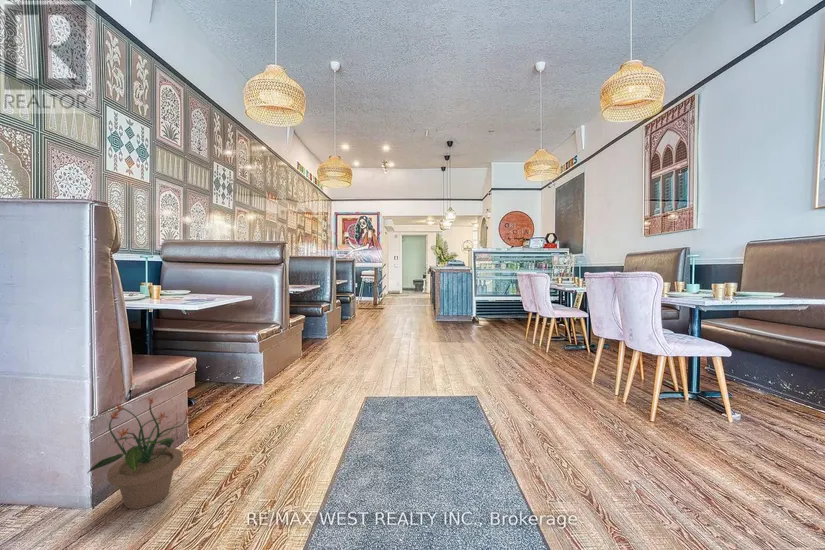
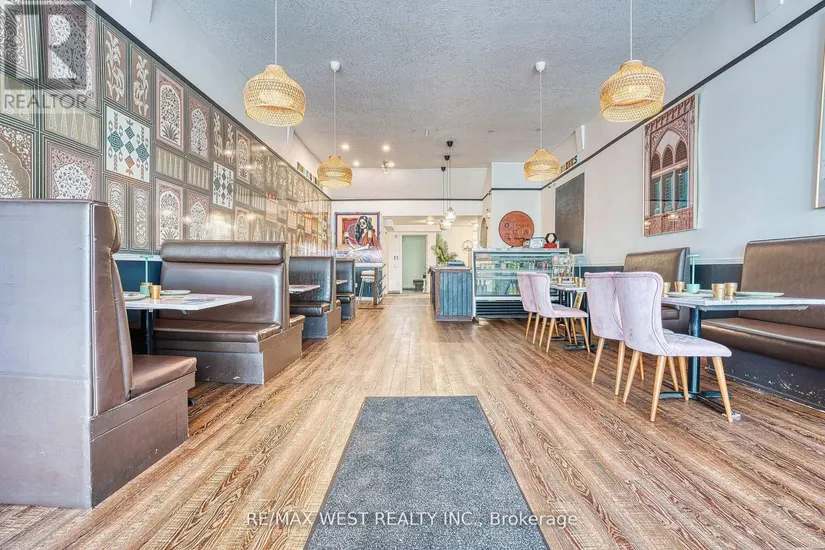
- potted plant (140, 450)
